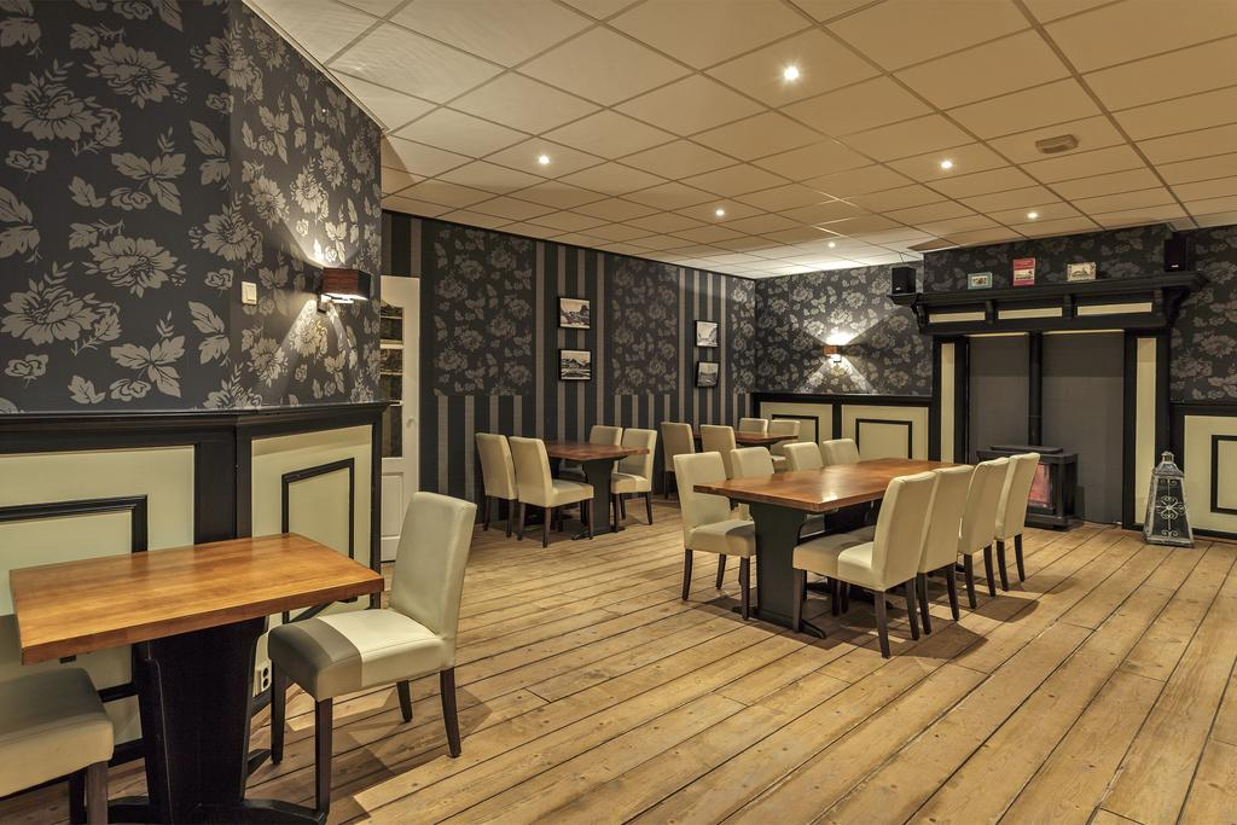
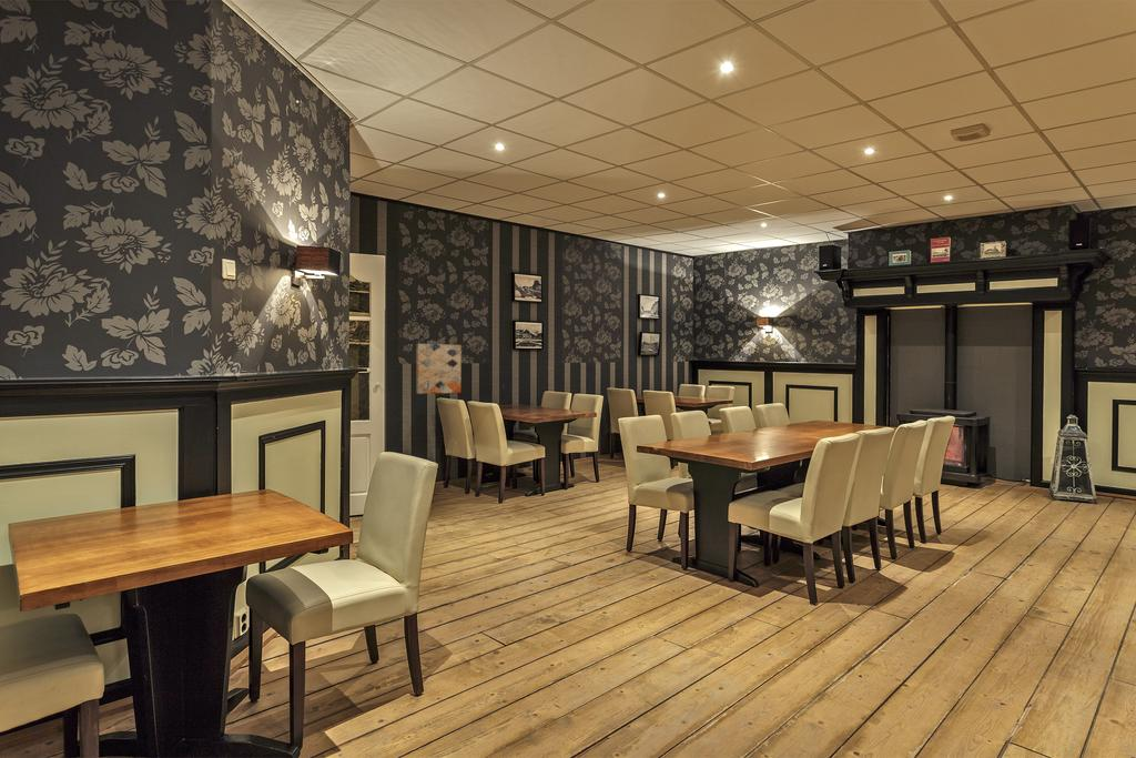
+ wall art (438, 368)
